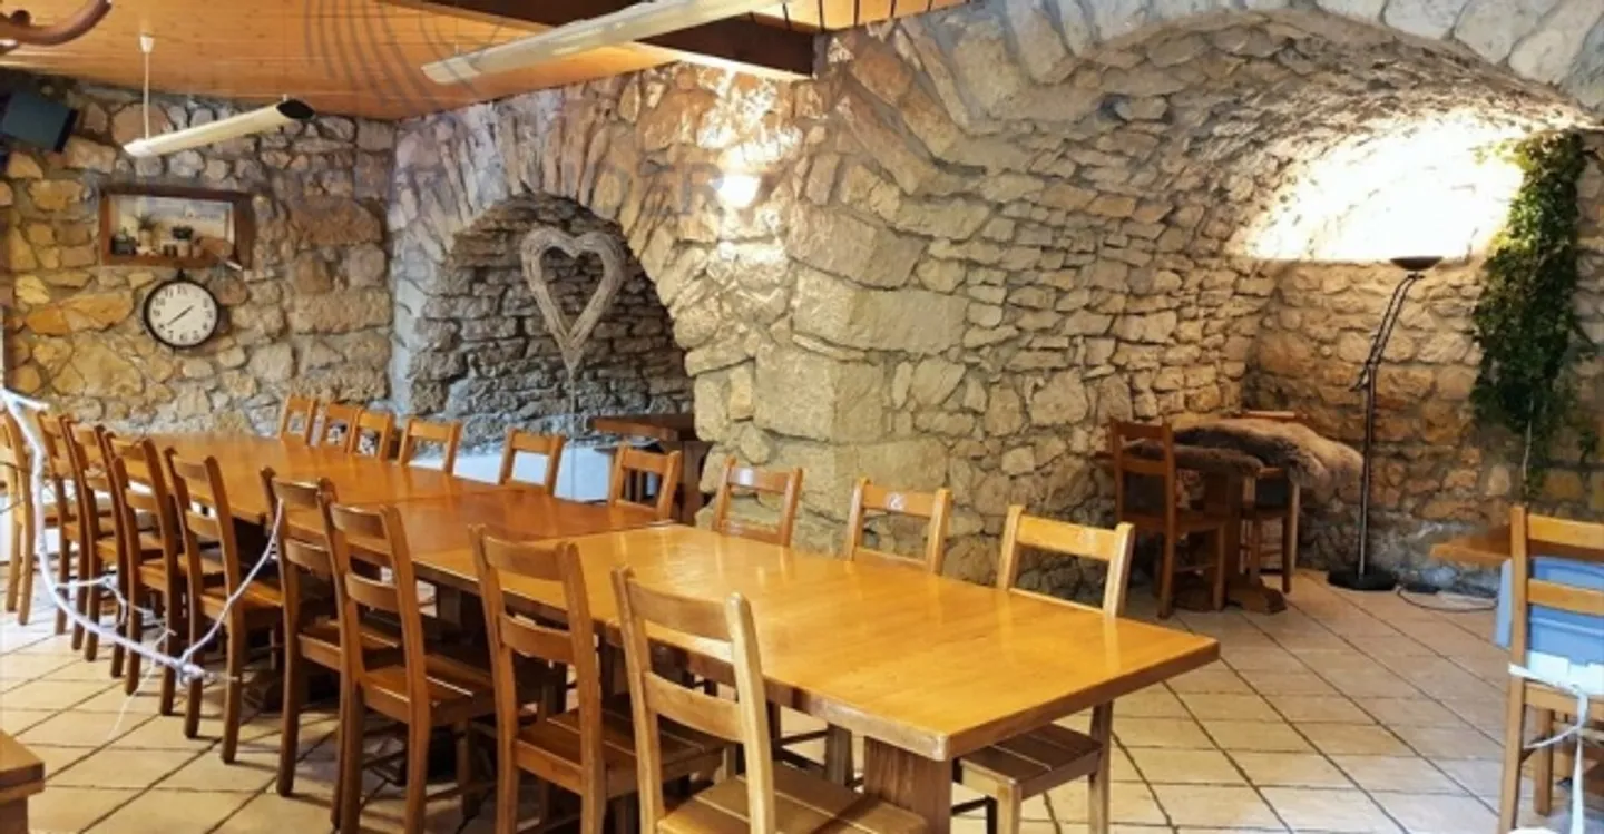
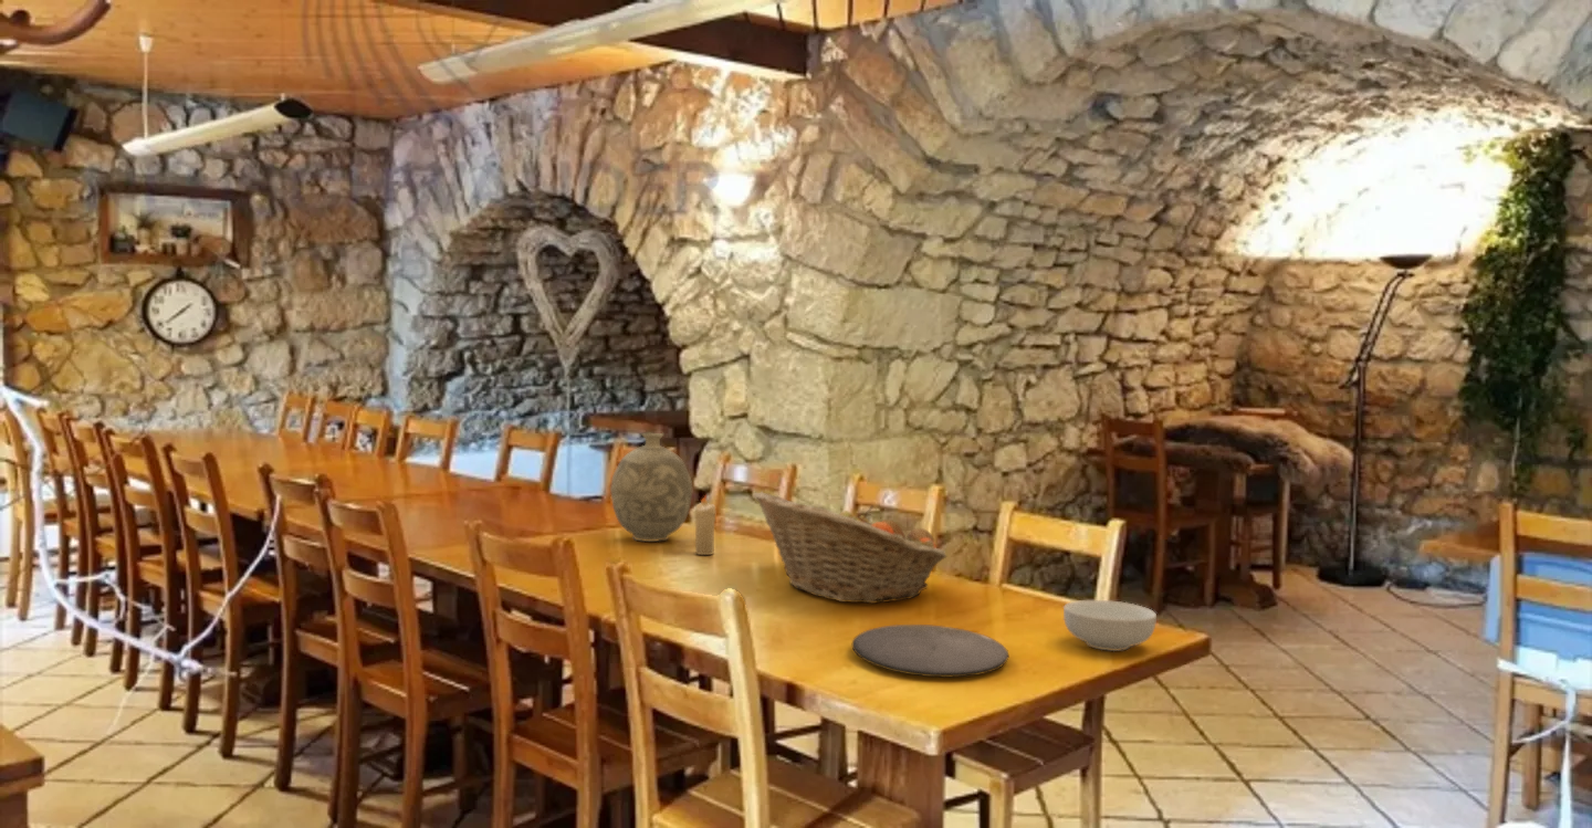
+ decorative vase (651, 485)
+ fruit basket (846, 541)
+ cereal bowl (1109, 627)
+ candle (705, 524)
+ plate (929, 649)
